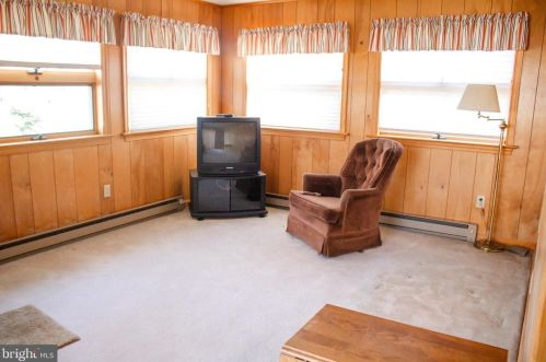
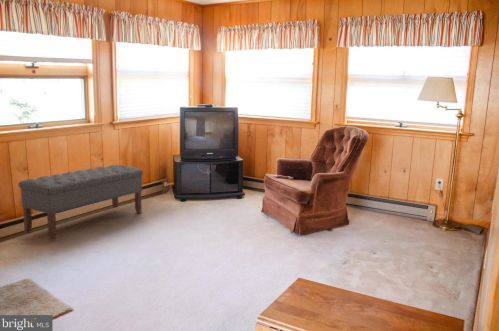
+ bench (86, 197)
